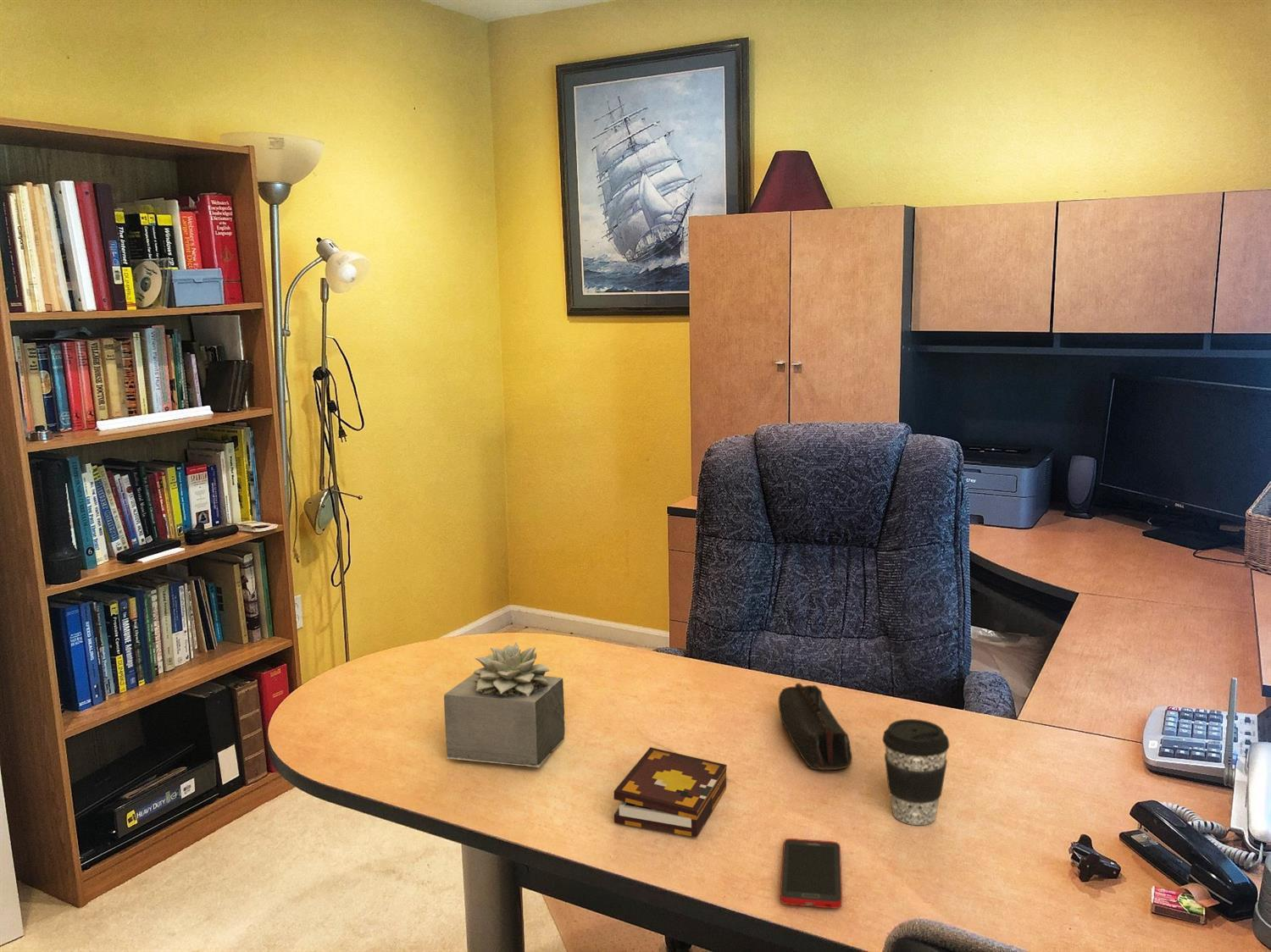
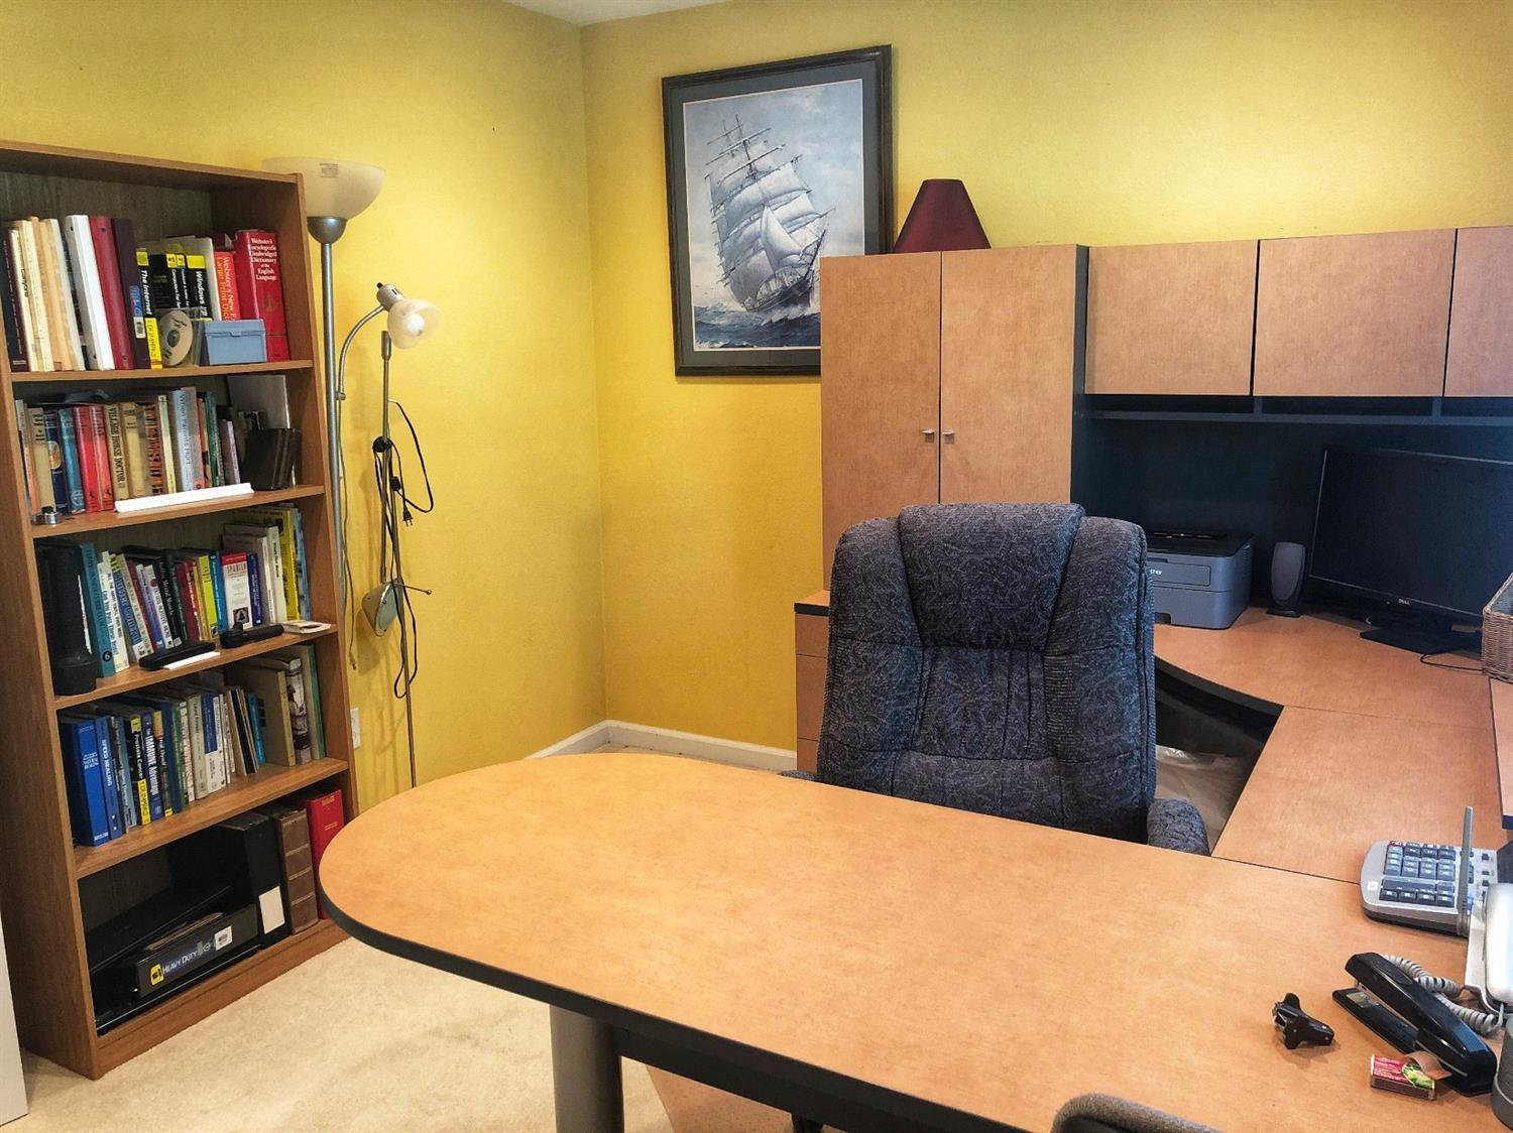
- succulent plant (505, 699)
- pencil case (813, 714)
- coffee cup (914, 772)
- cell phone (811, 872)
- book (672, 789)
